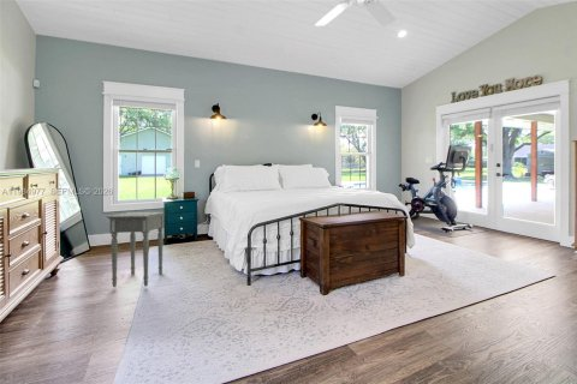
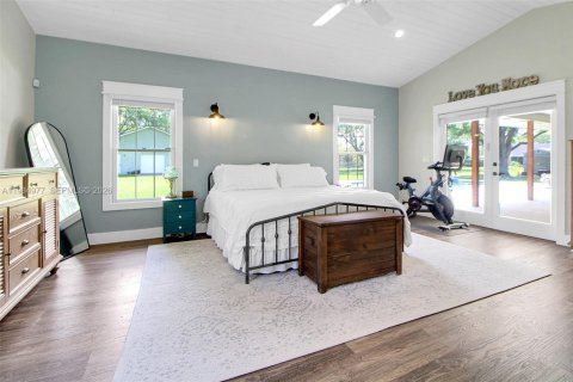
- side table (135, 247)
